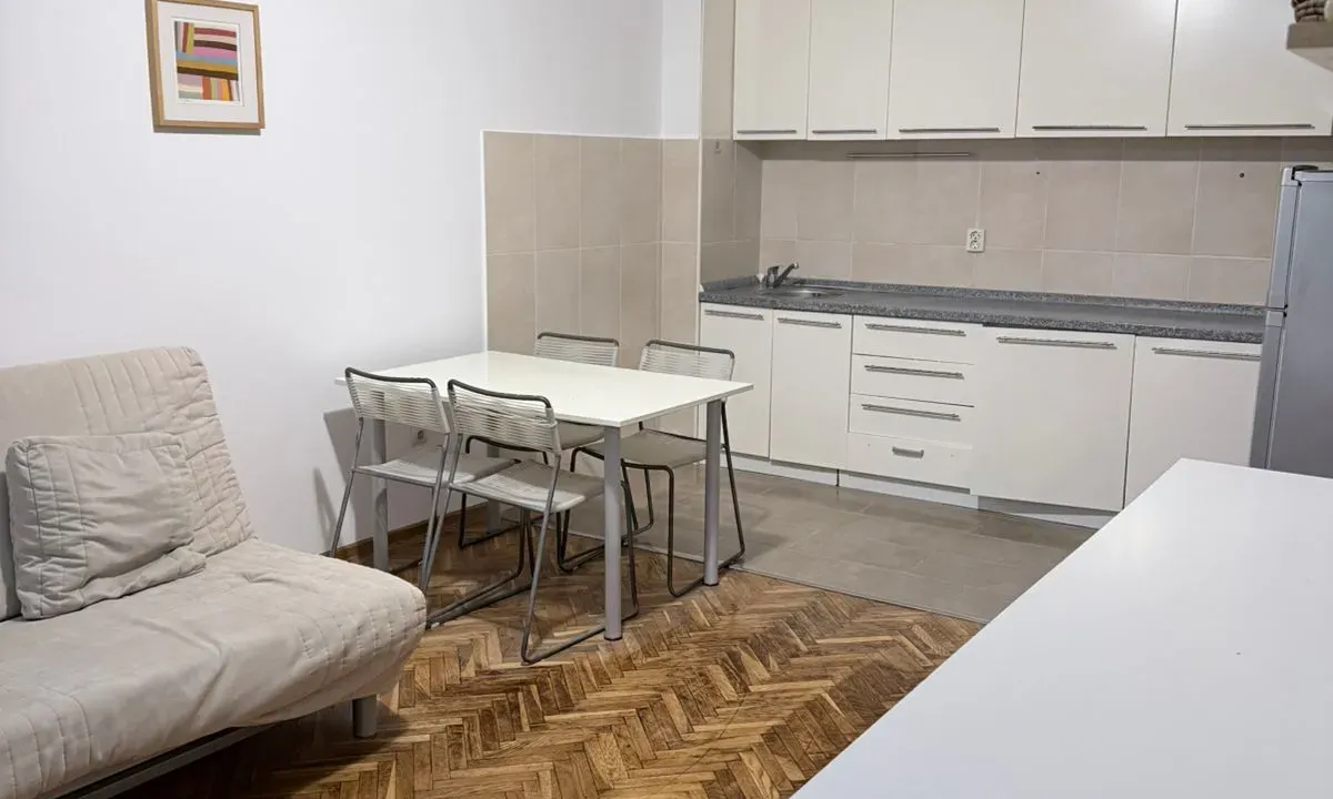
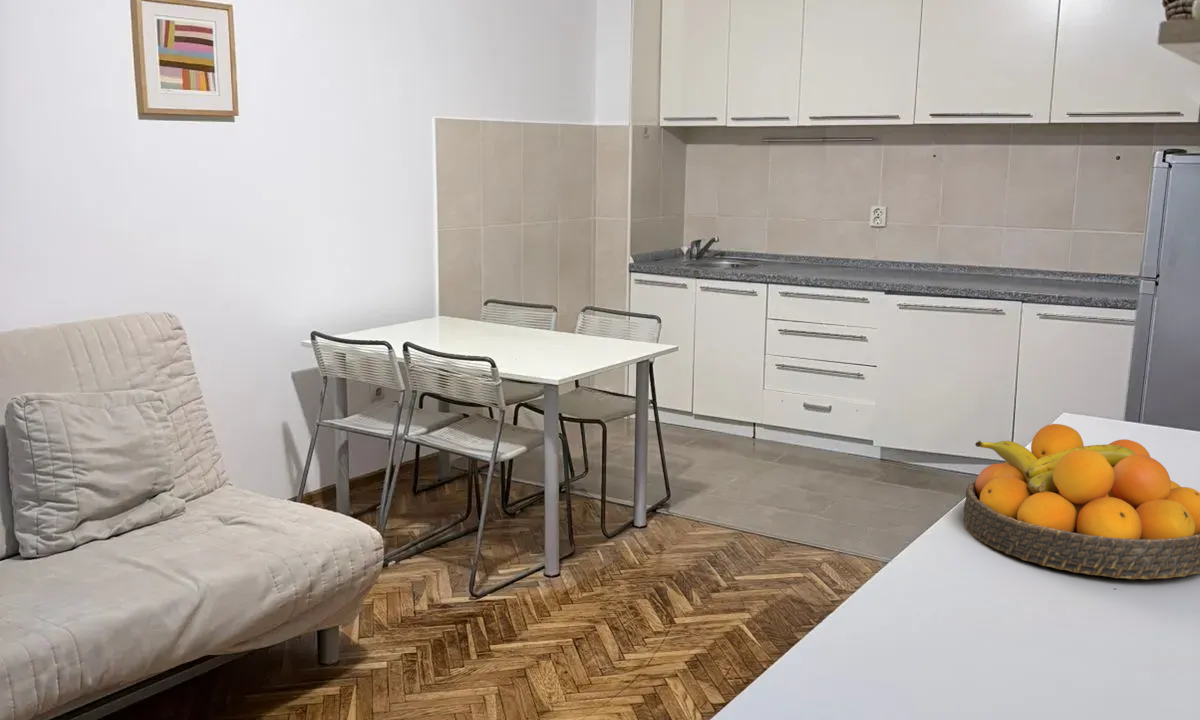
+ fruit bowl (1090, 488)
